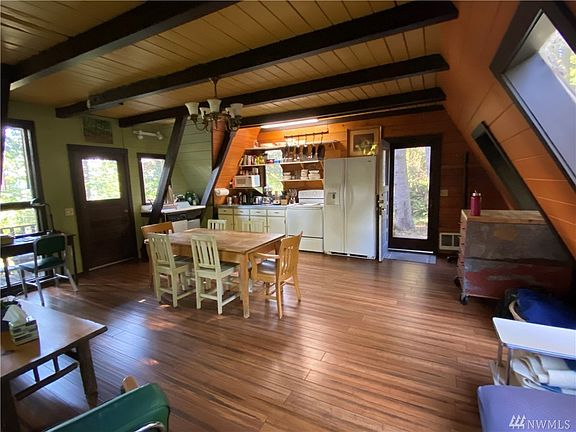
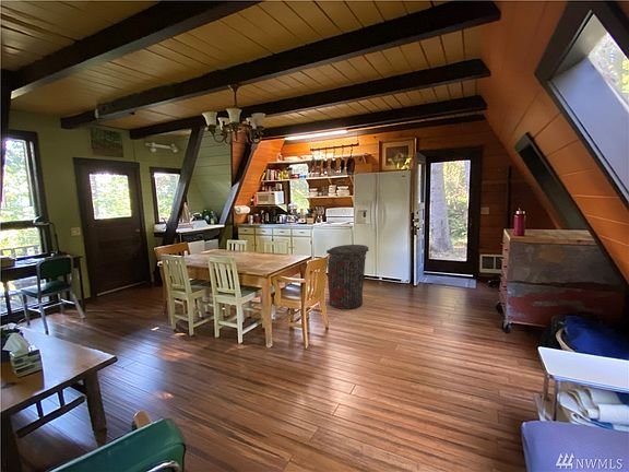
+ trash can (347, 274)
